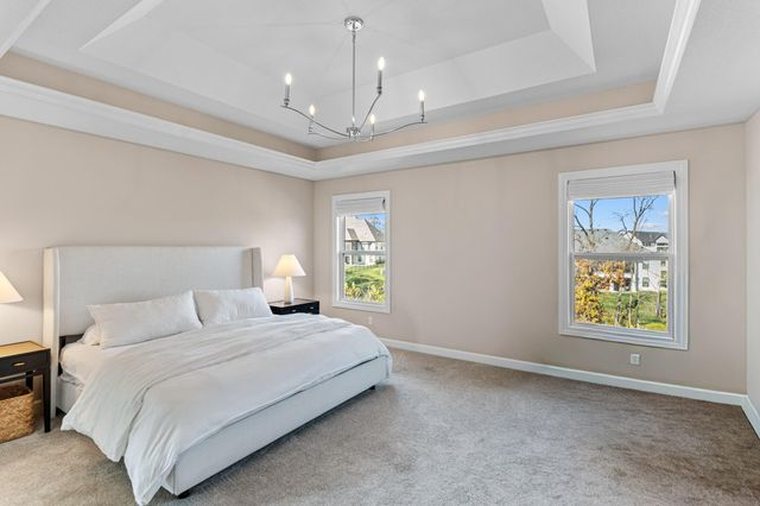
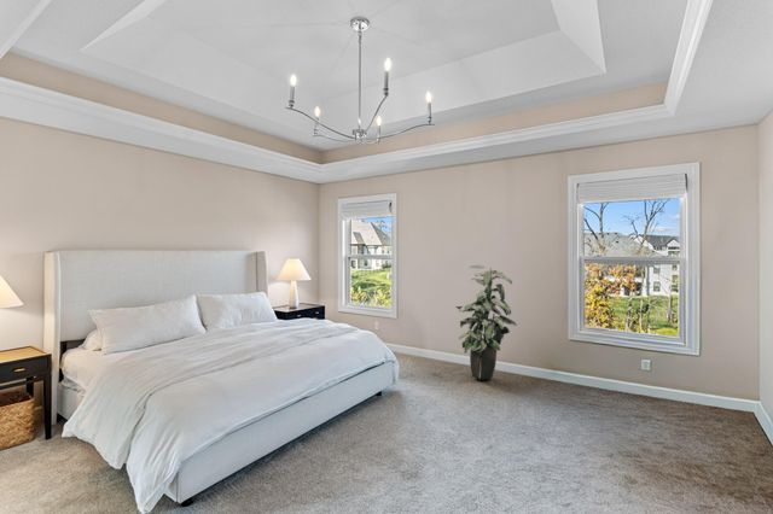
+ indoor plant (483, 321)
